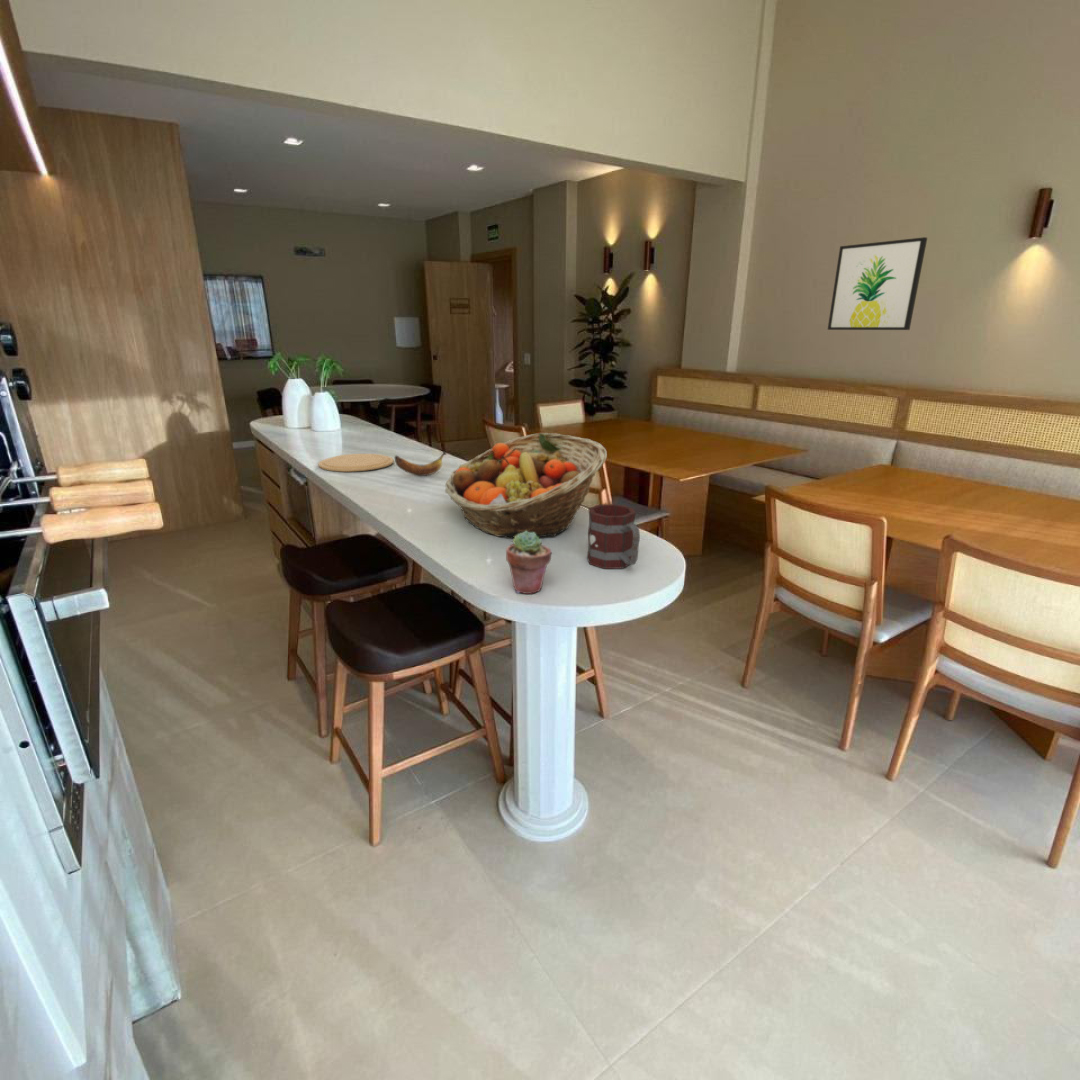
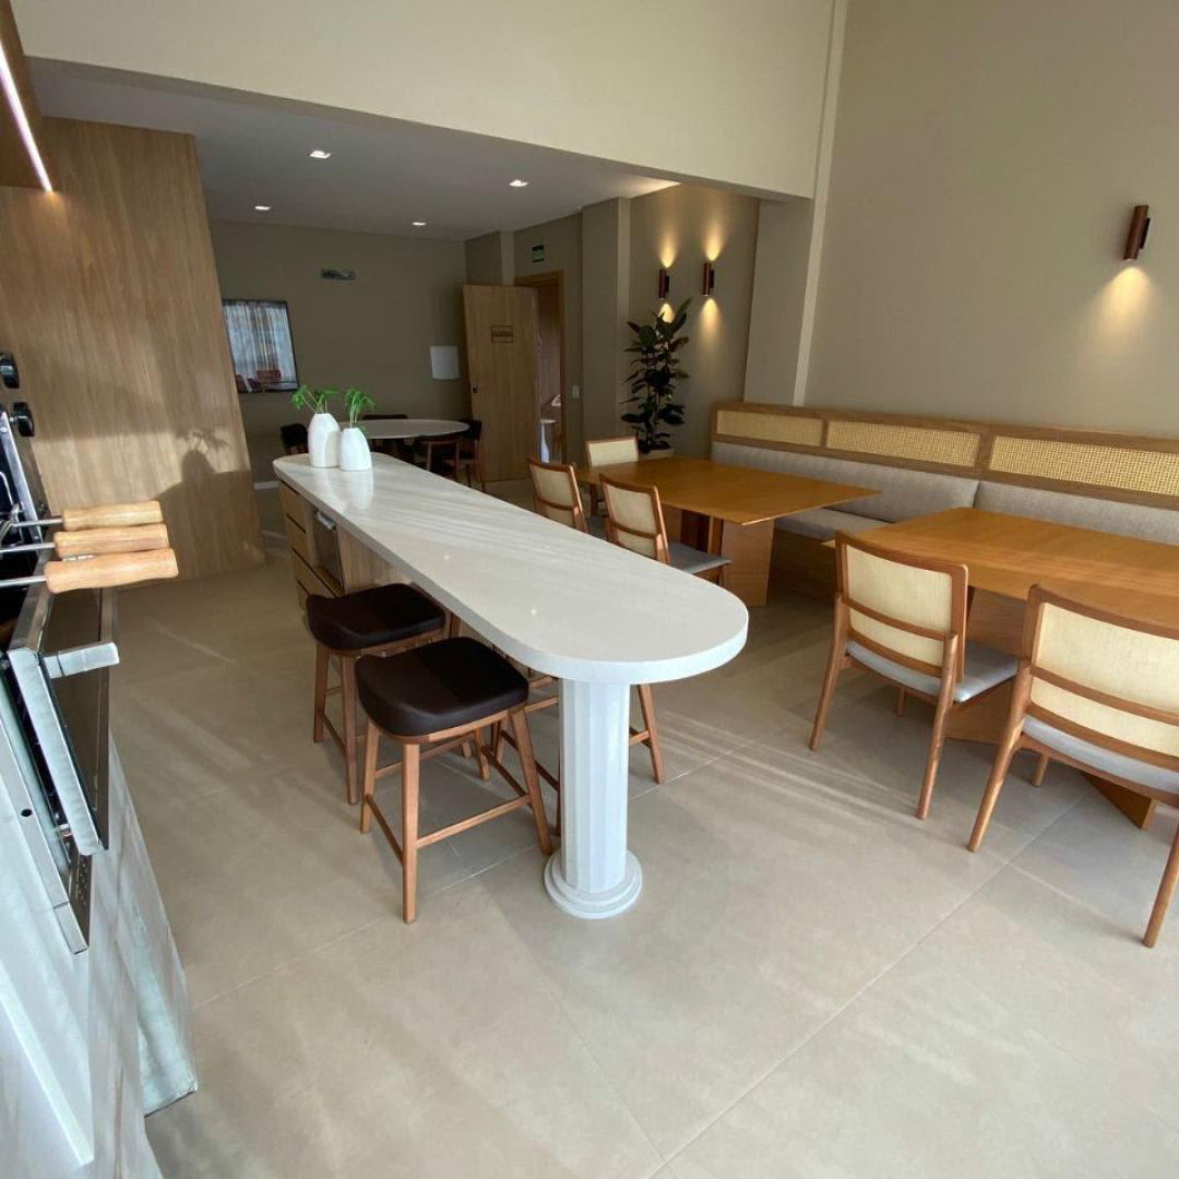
- wall art (873, 287)
- mug (616, 539)
- plate (356, 461)
- banana (421, 465)
- potted succulent (528, 560)
- fruit basket (524, 481)
